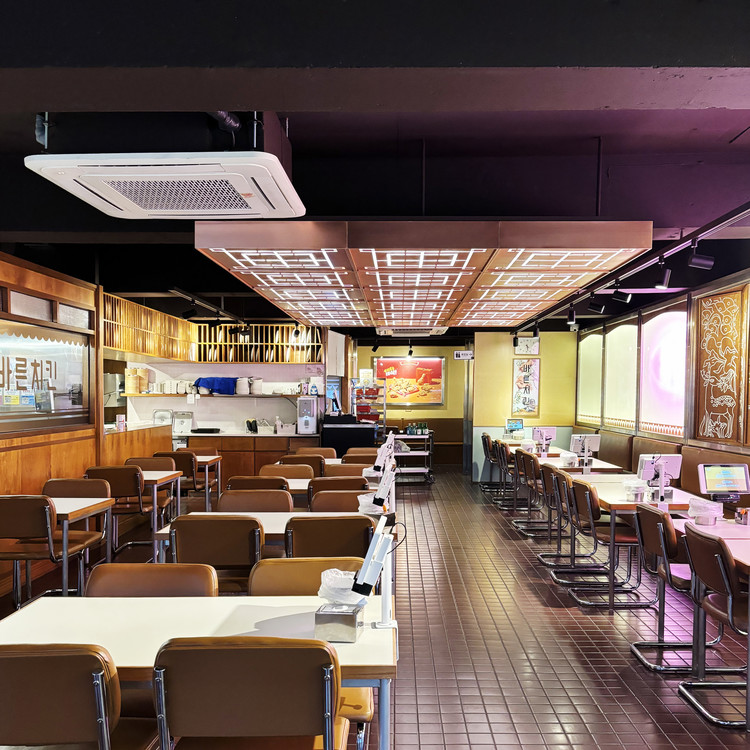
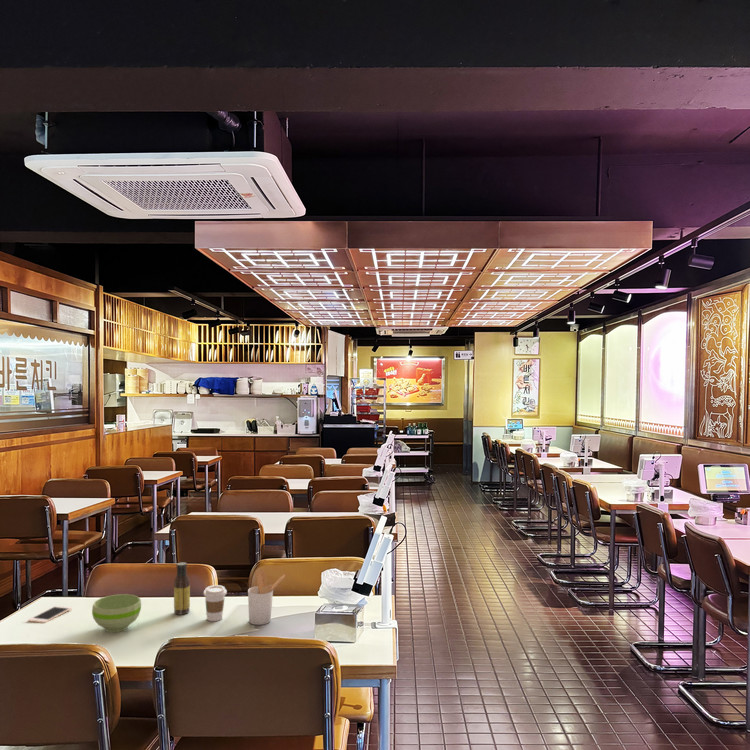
+ sauce bottle (182, 587)
+ cell phone (50, 614)
+ coffee cup (214, 603)
+ bowl (116, 614)
+ utensil holder (267, 597)
